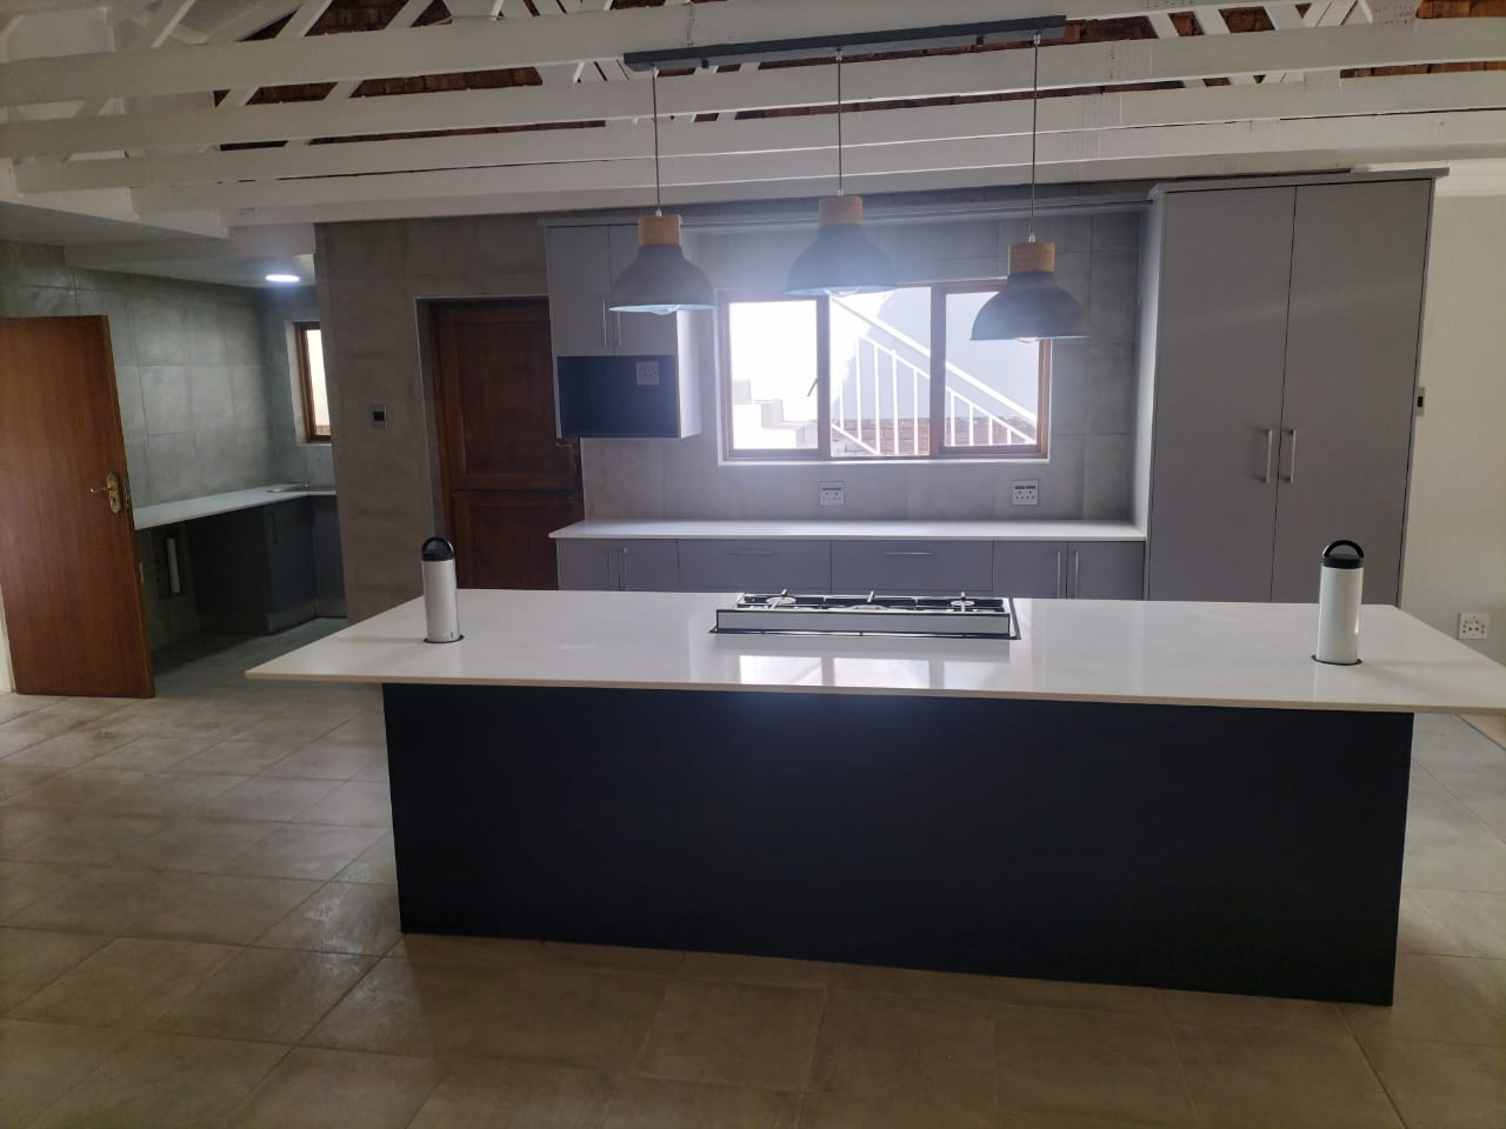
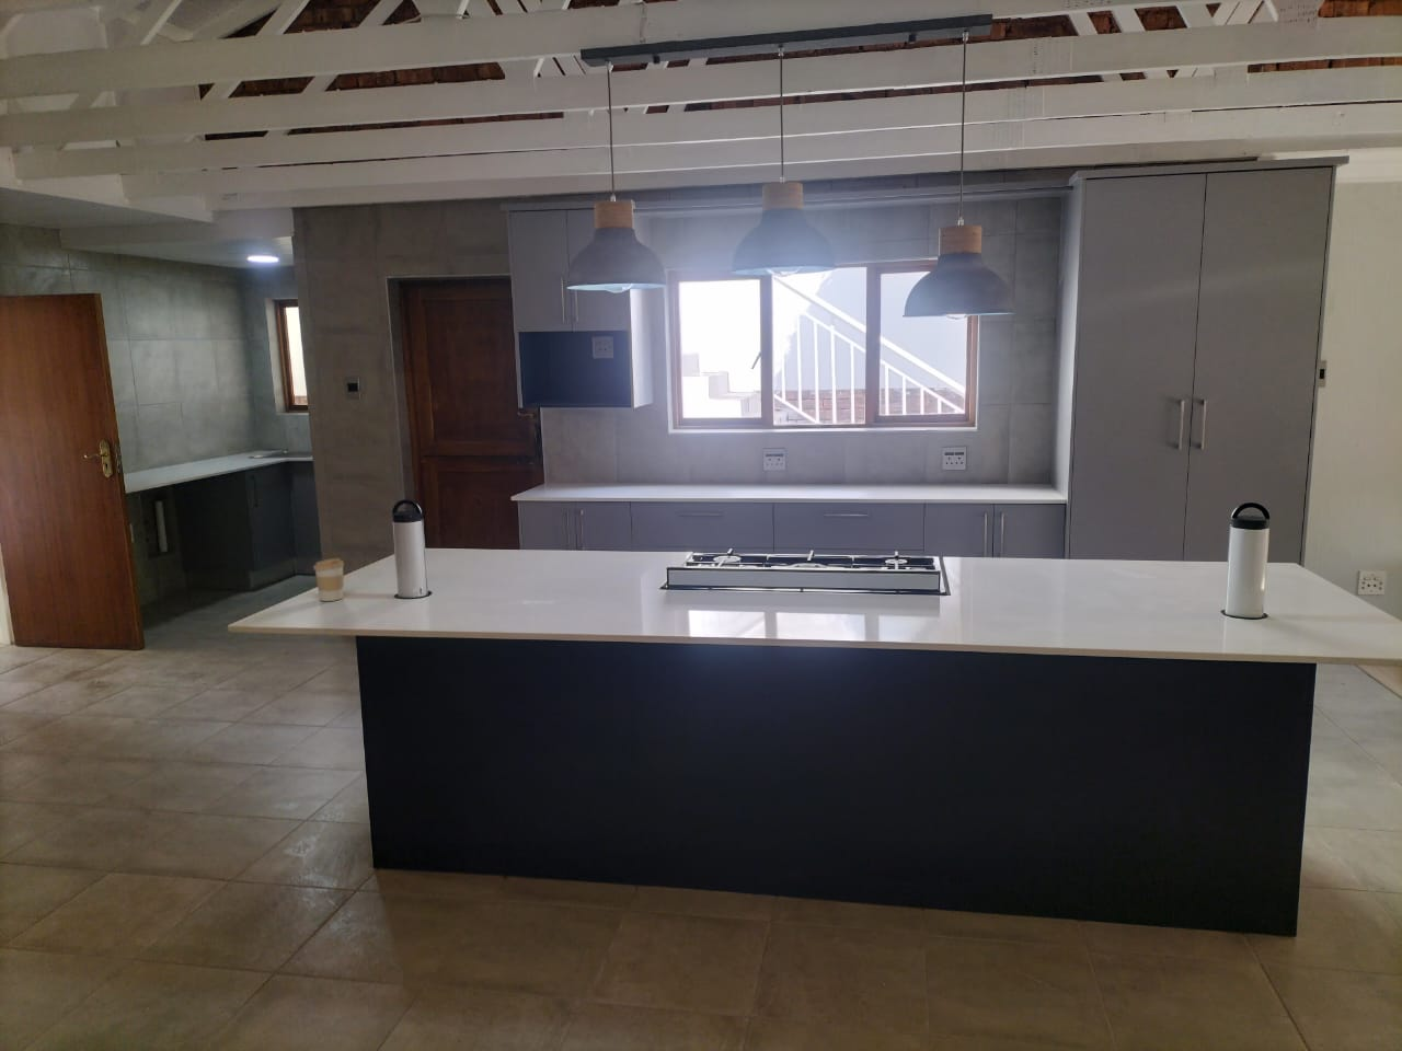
+ coffee cup (330, 578)
